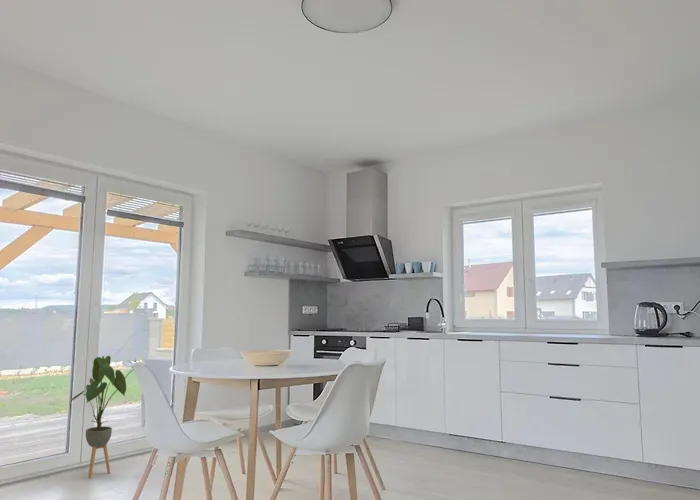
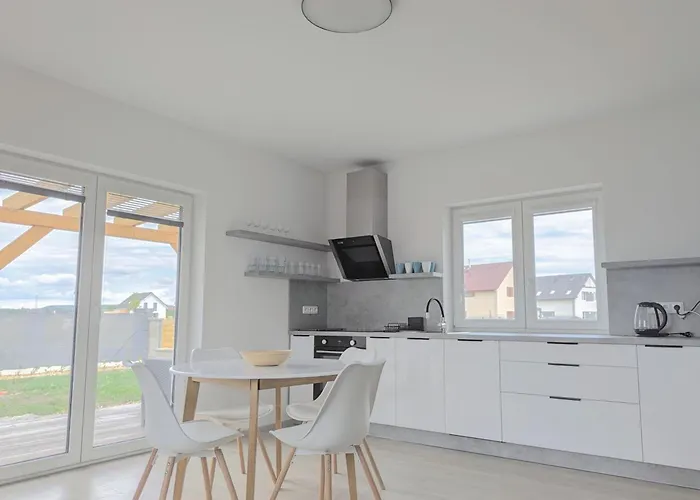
- house plant (103, 412)
